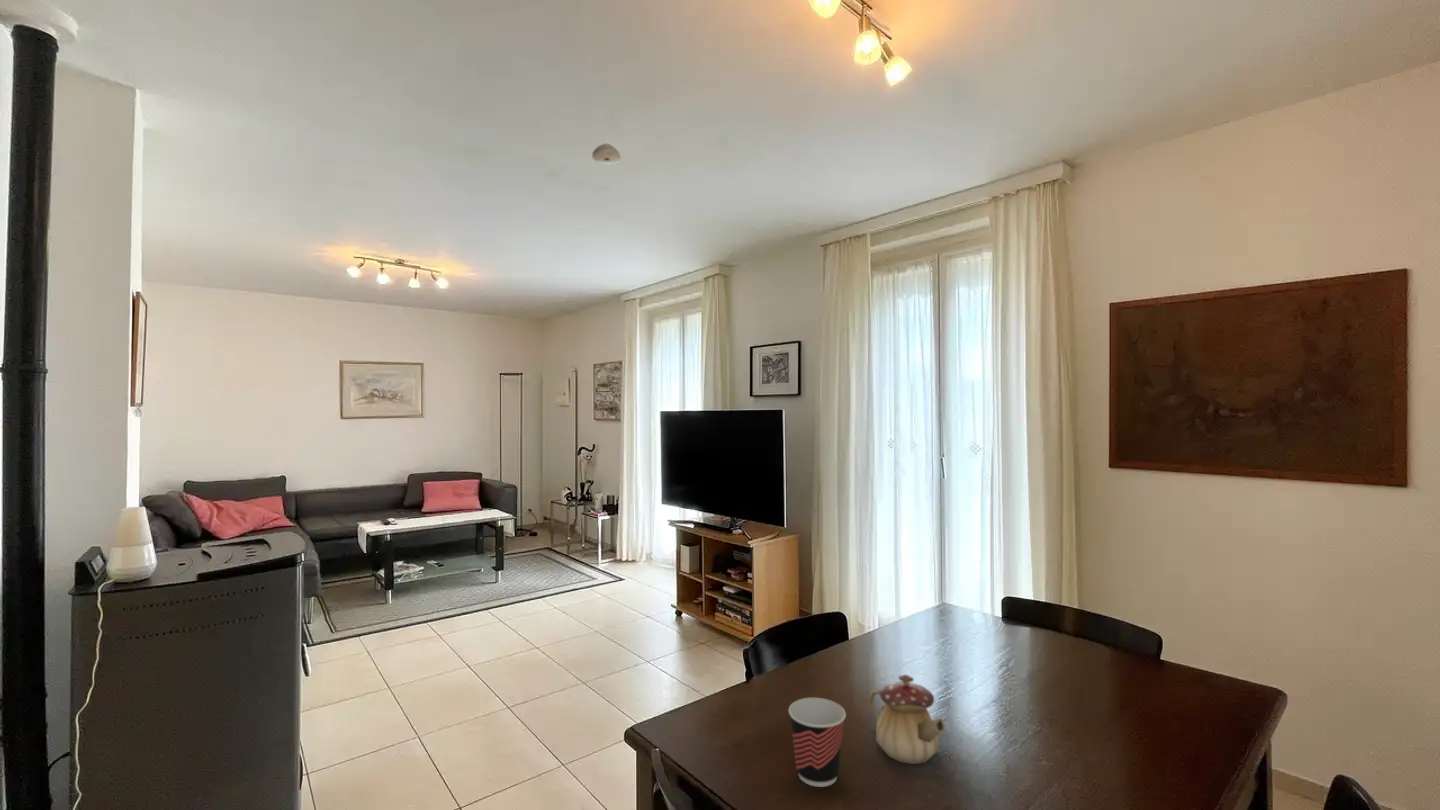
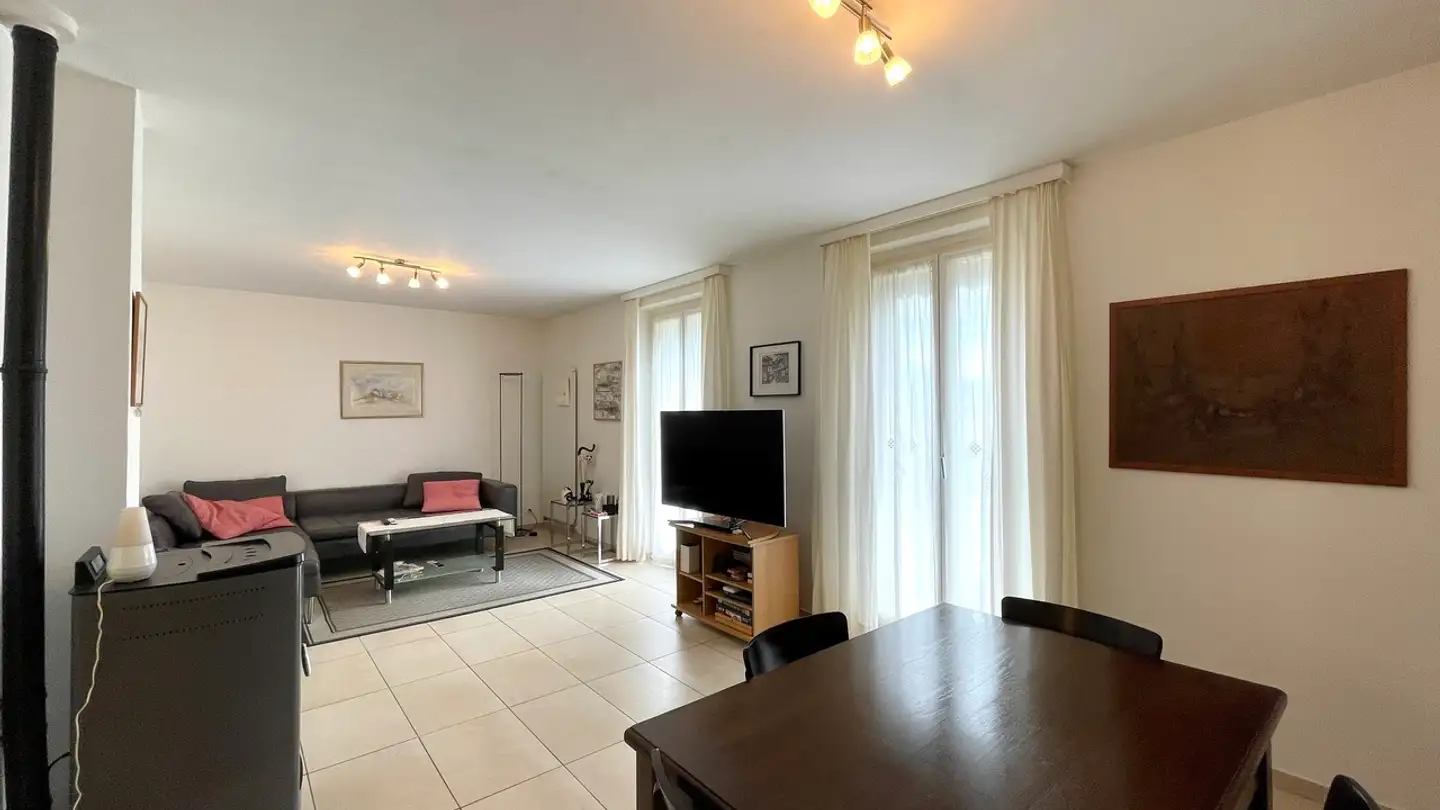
- teapot (903, 710)
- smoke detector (606, 152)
- cup (817, 742)
